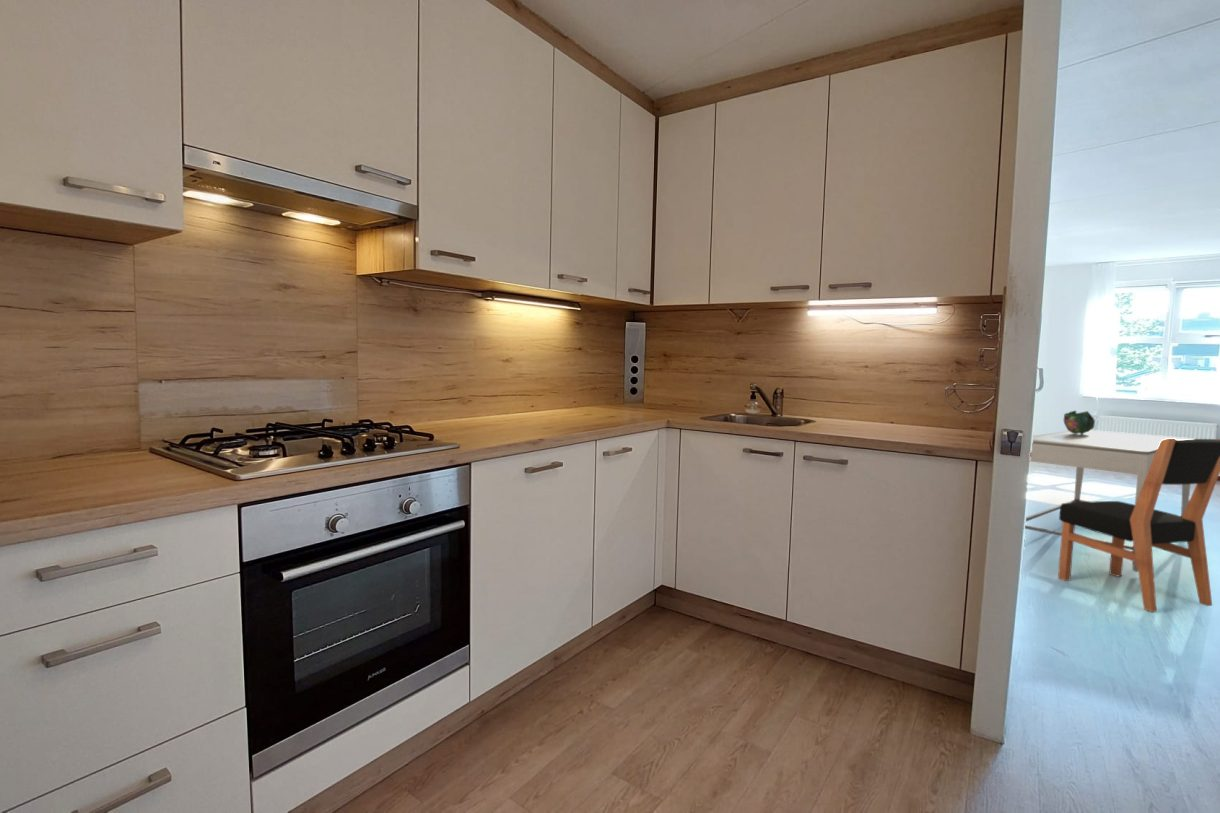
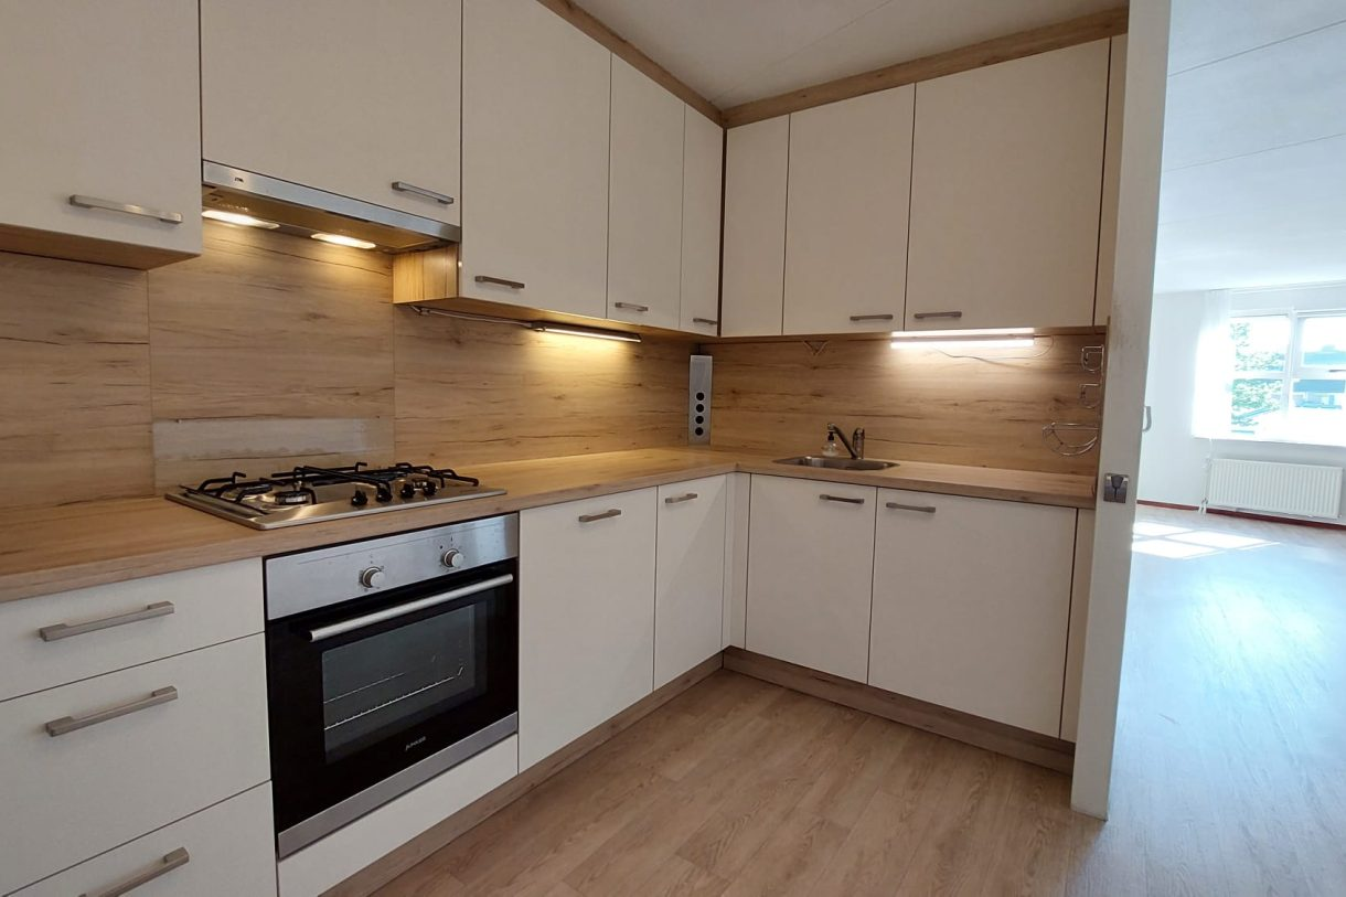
- dining table (1105, 470)
- dining chair (1137, 512)
- decorative bowl (1078, 422)
